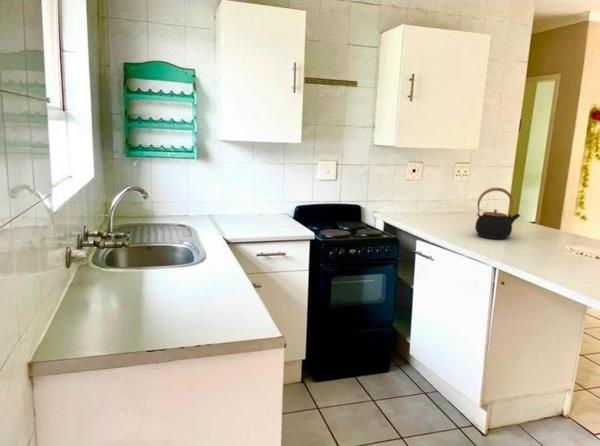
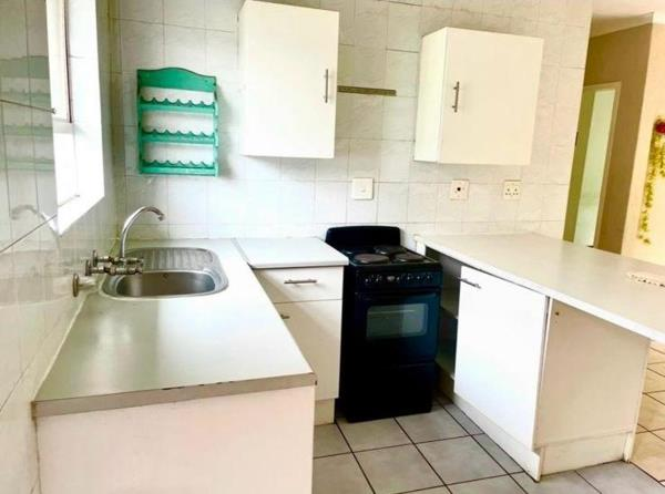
- teapot (498, 213)
